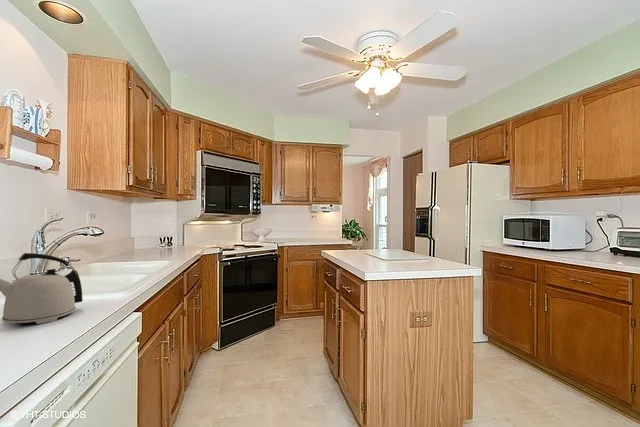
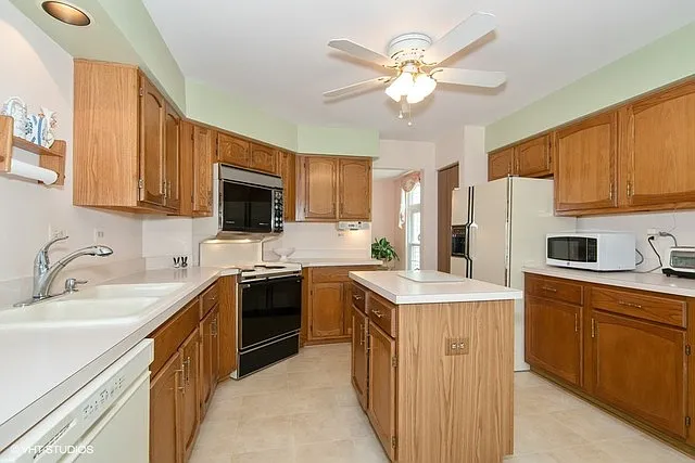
- kettle (38, 284)
